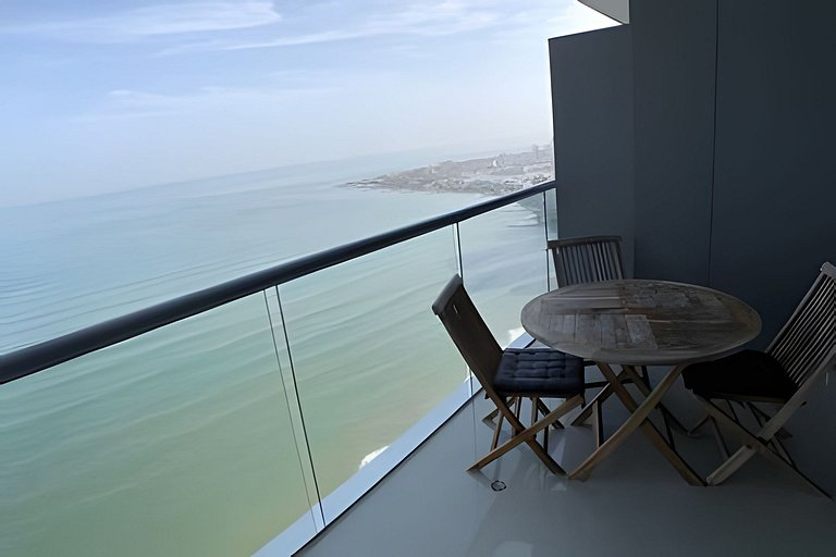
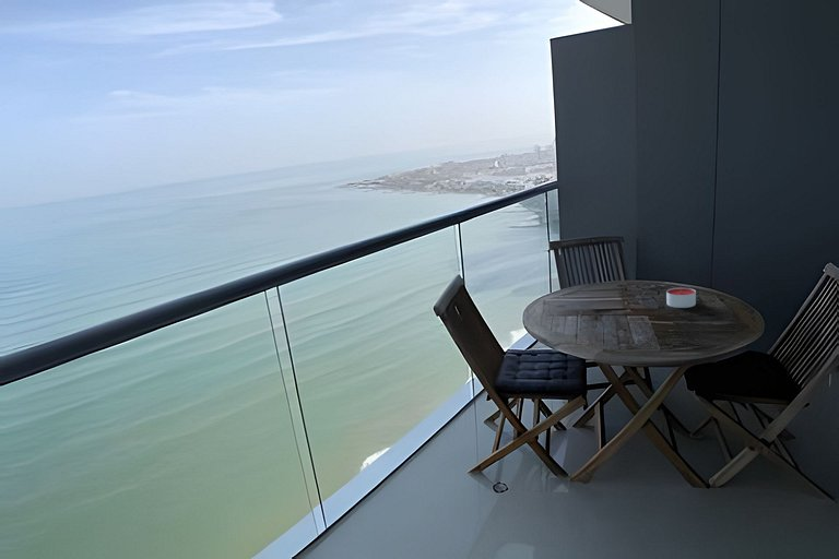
+ candle (681, 297)
